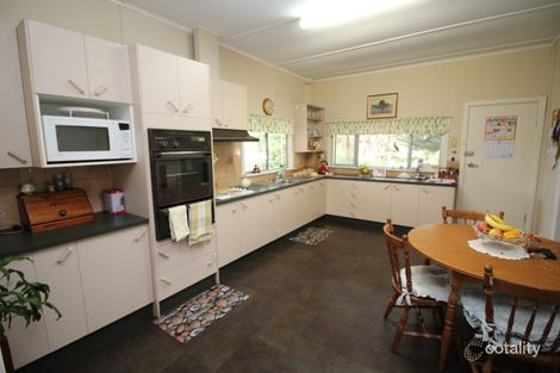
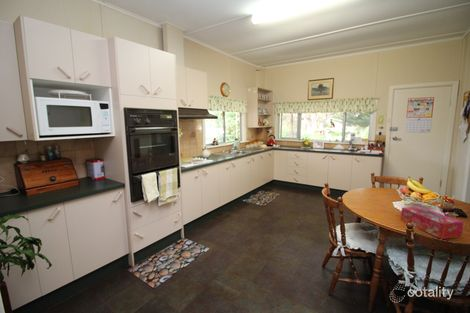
+ tissue box (429, 221)
